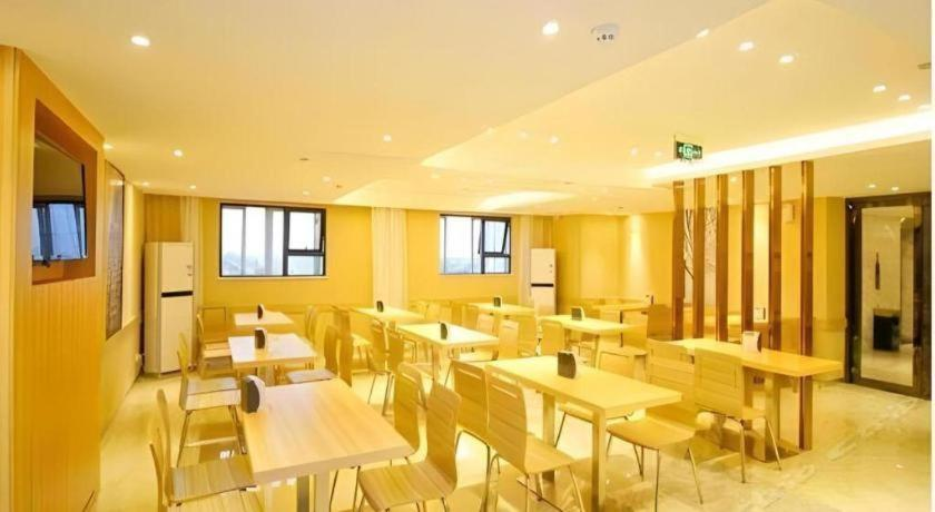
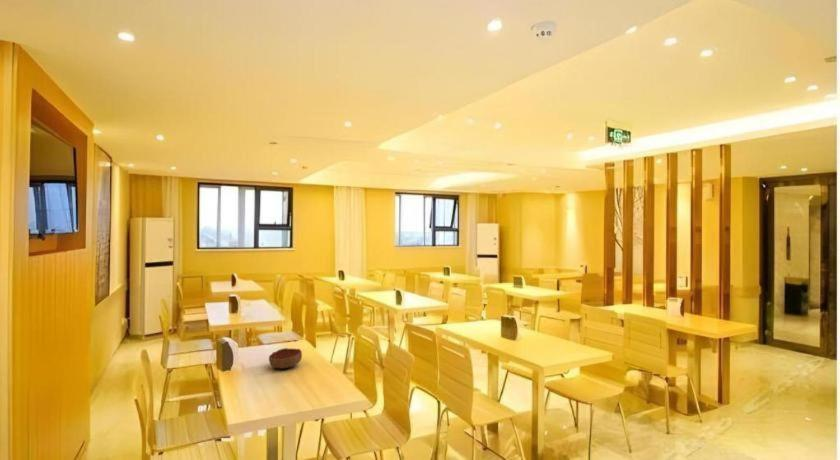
+ decorative bowl (285, 358)
